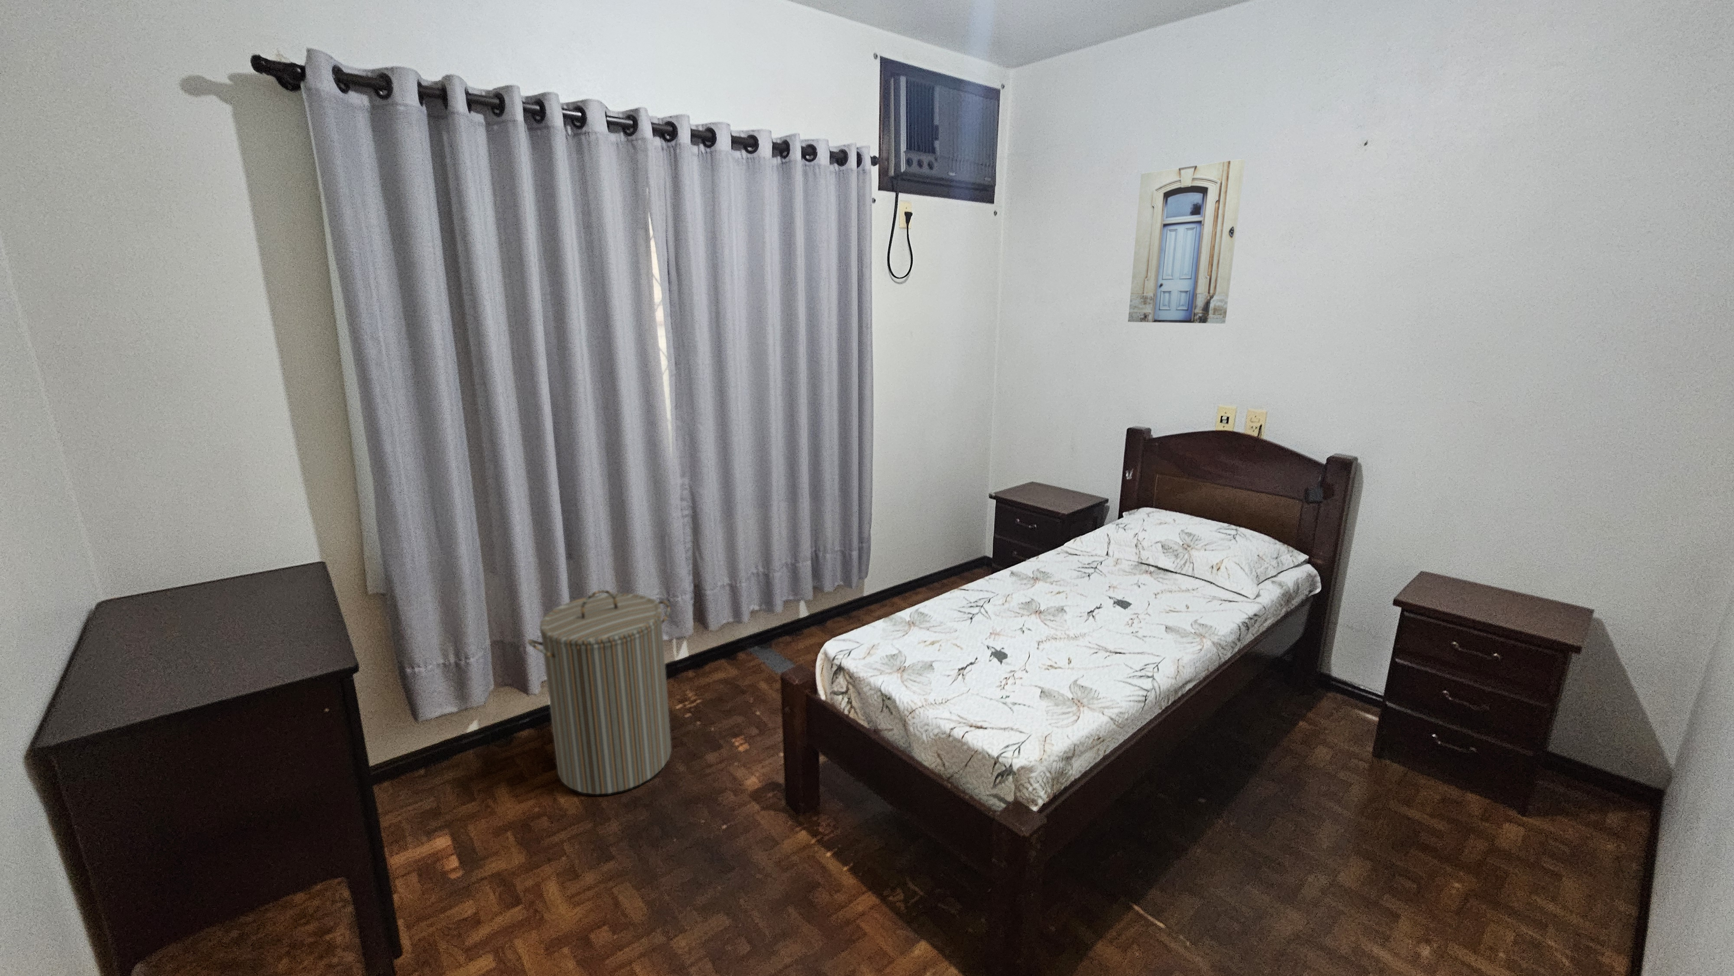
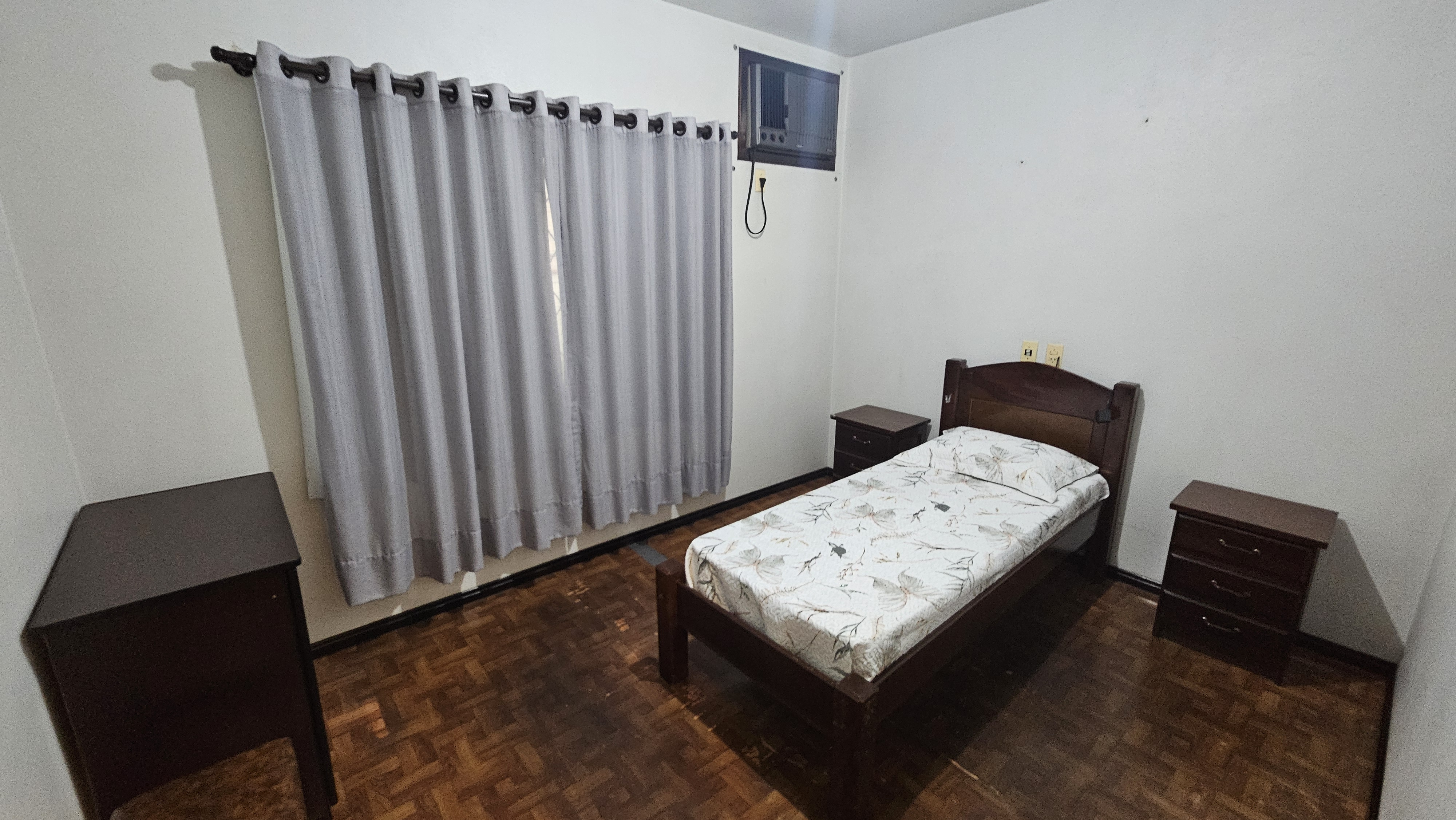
- laundry hamper (609, 677)
- wall art (1183, 246)
